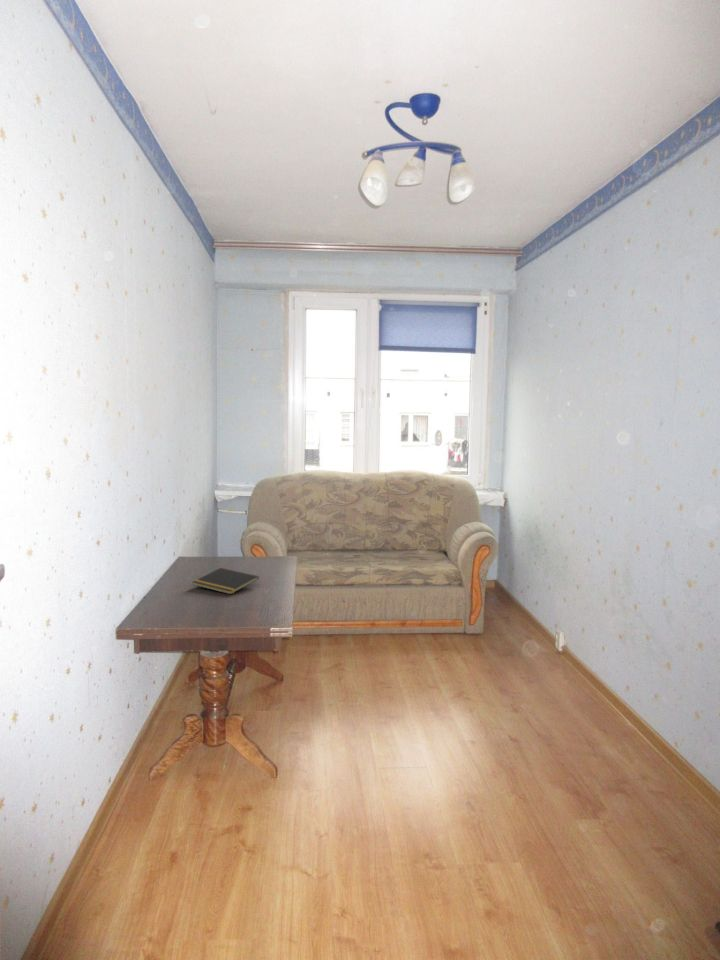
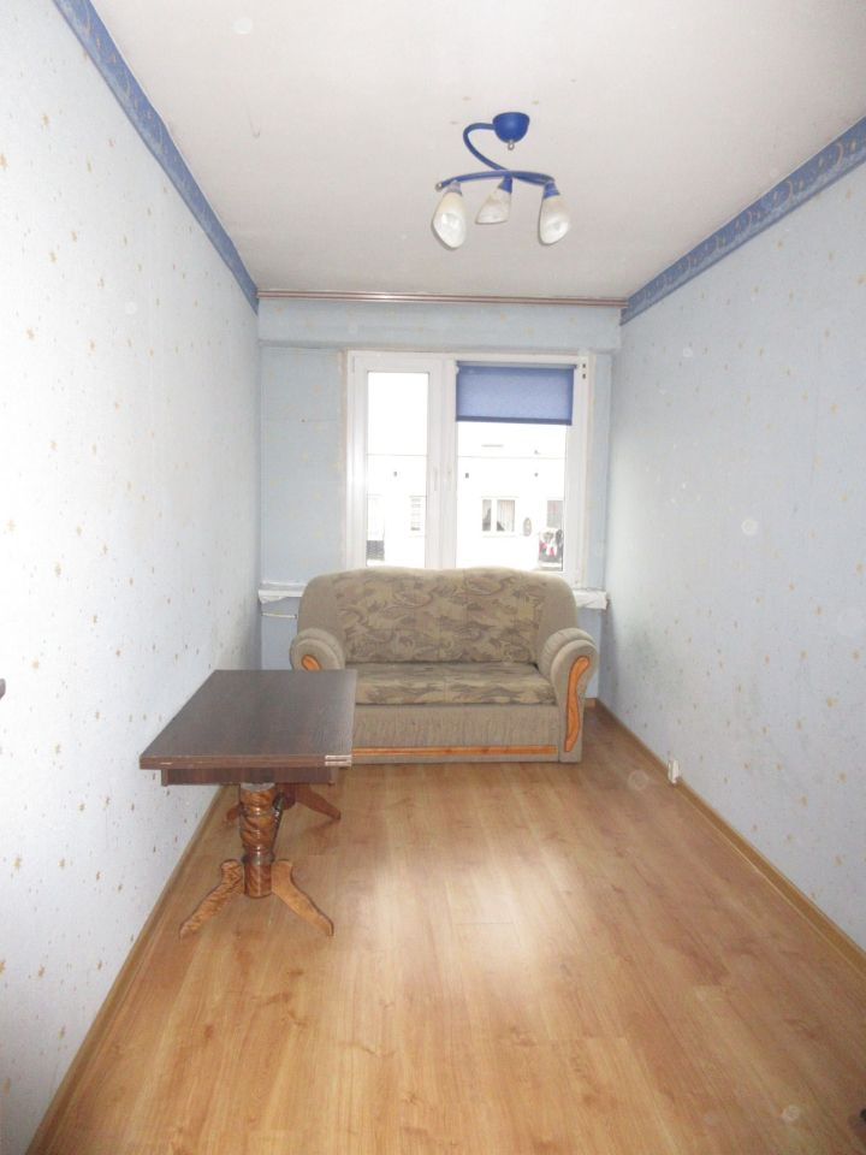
- notepad (225, 580)
